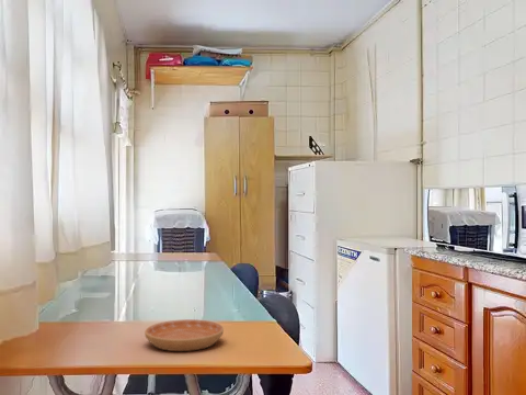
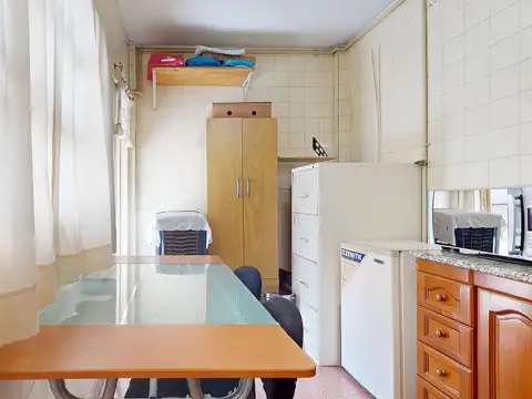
- saucer (184, 335)
